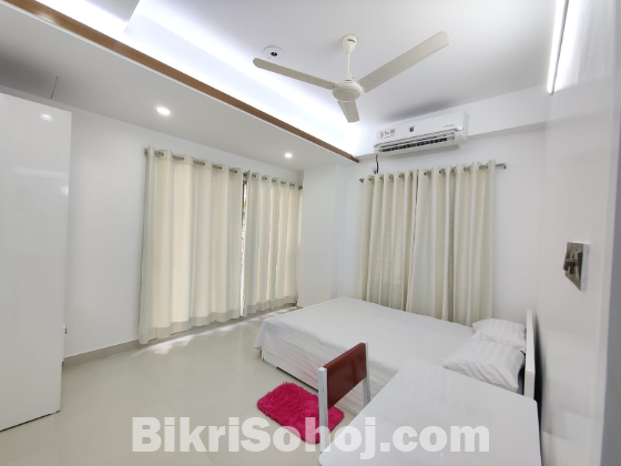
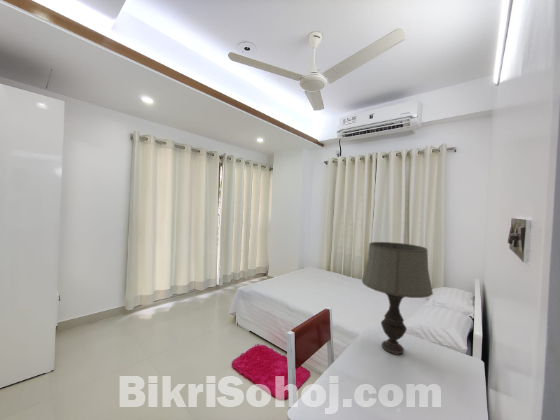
+ table lamp (394, 297)
